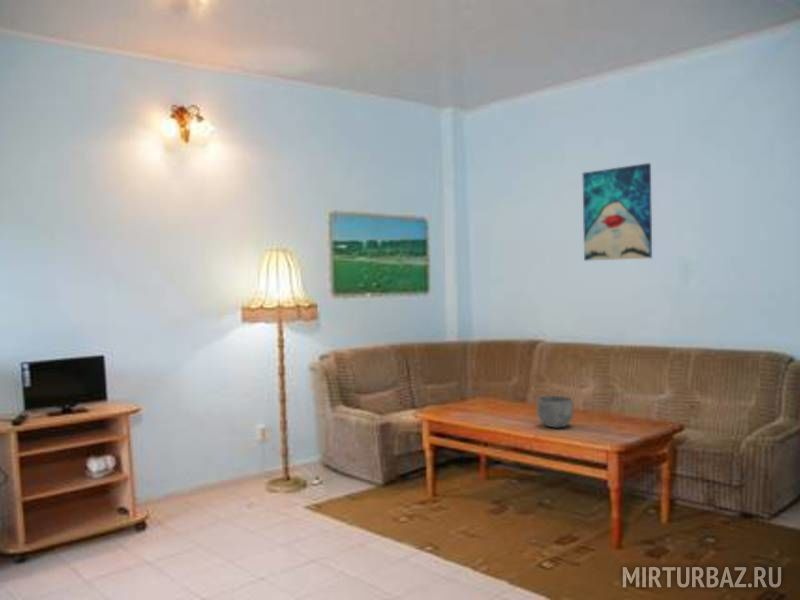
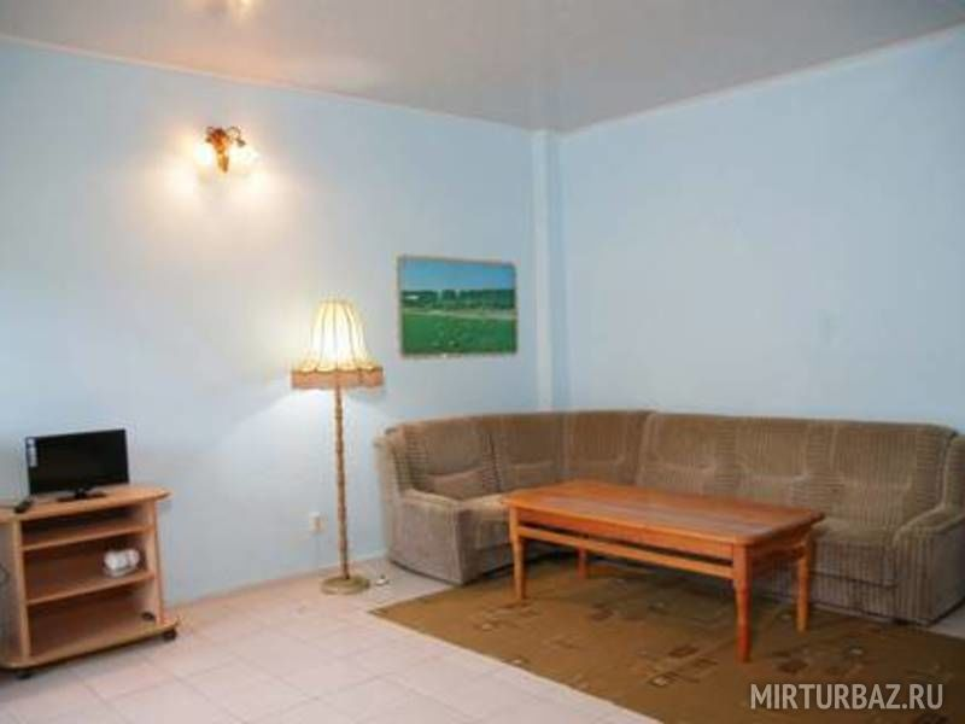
- wall art (616, 214)
- bowl (555, 412)
